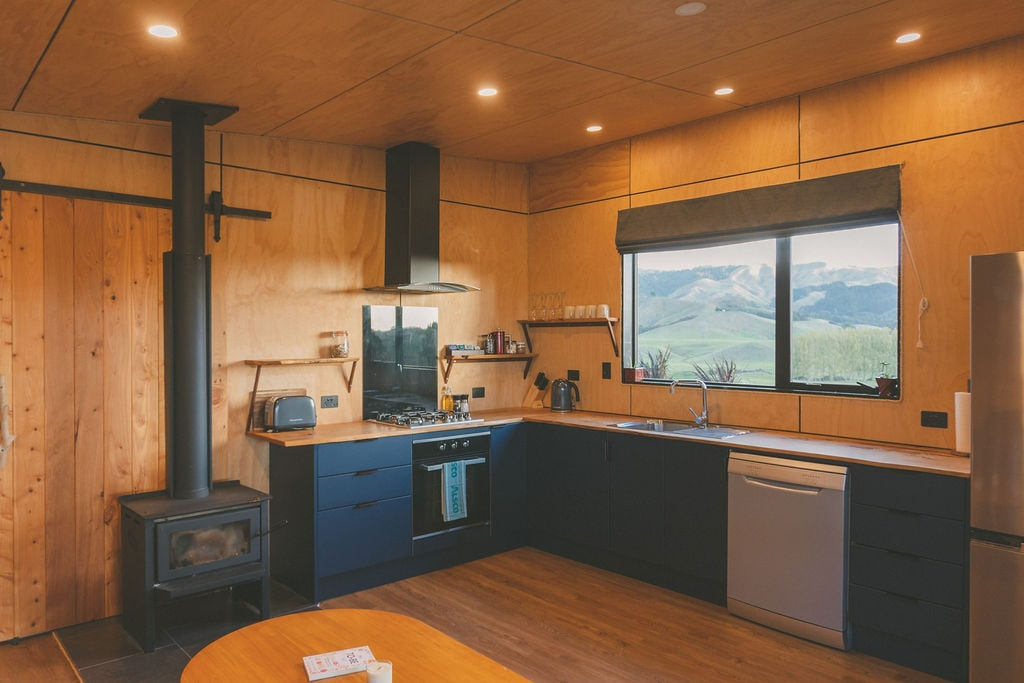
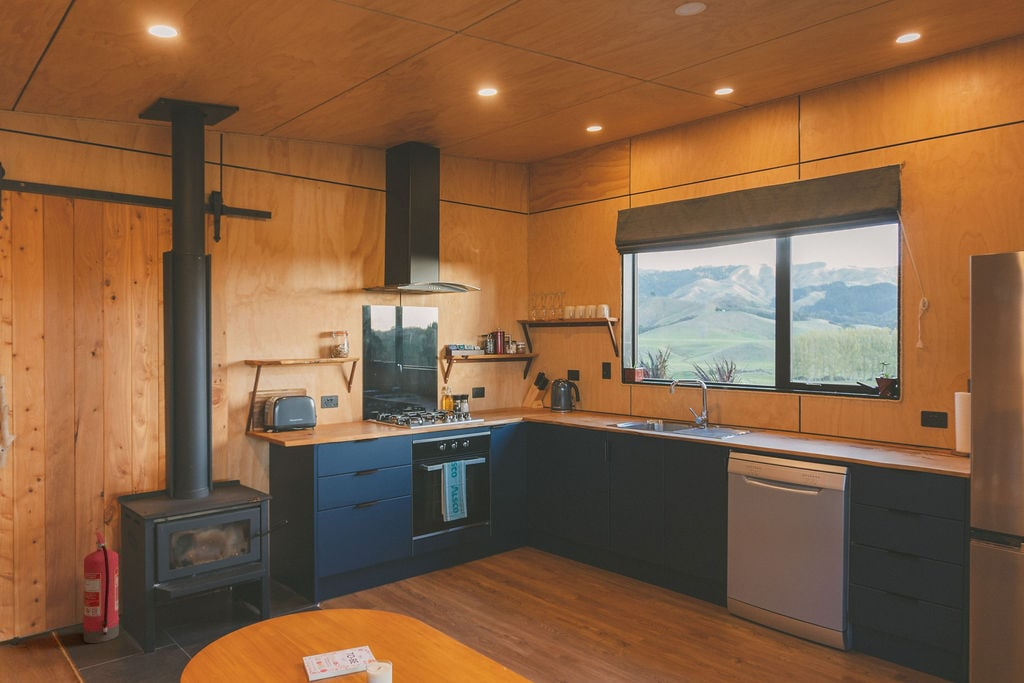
+ fire extinguisher (102, 587)
